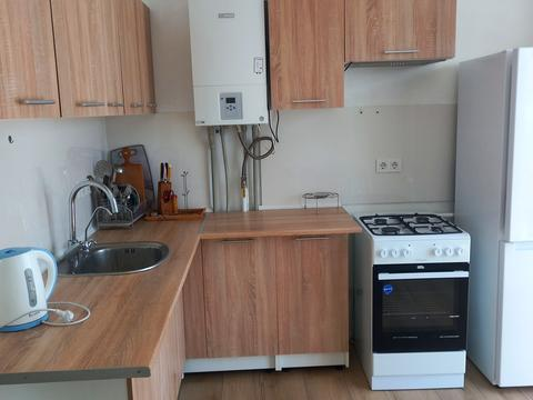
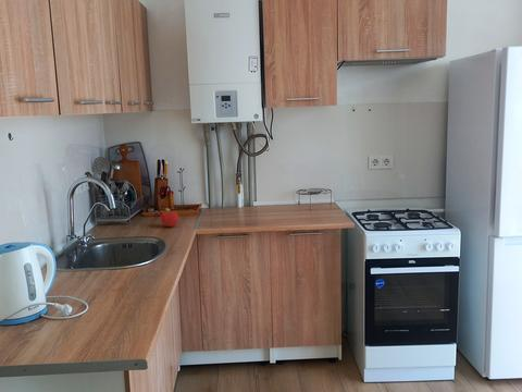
+ fruit (170, 217)
